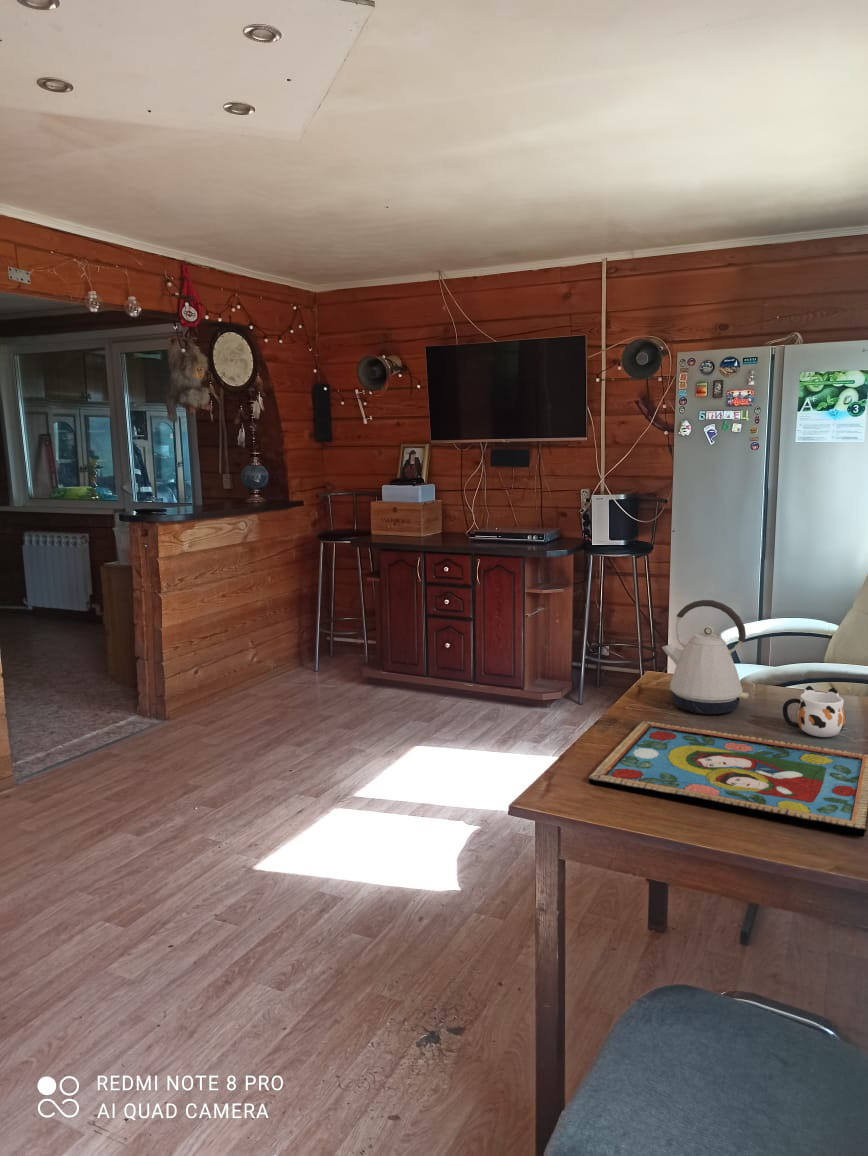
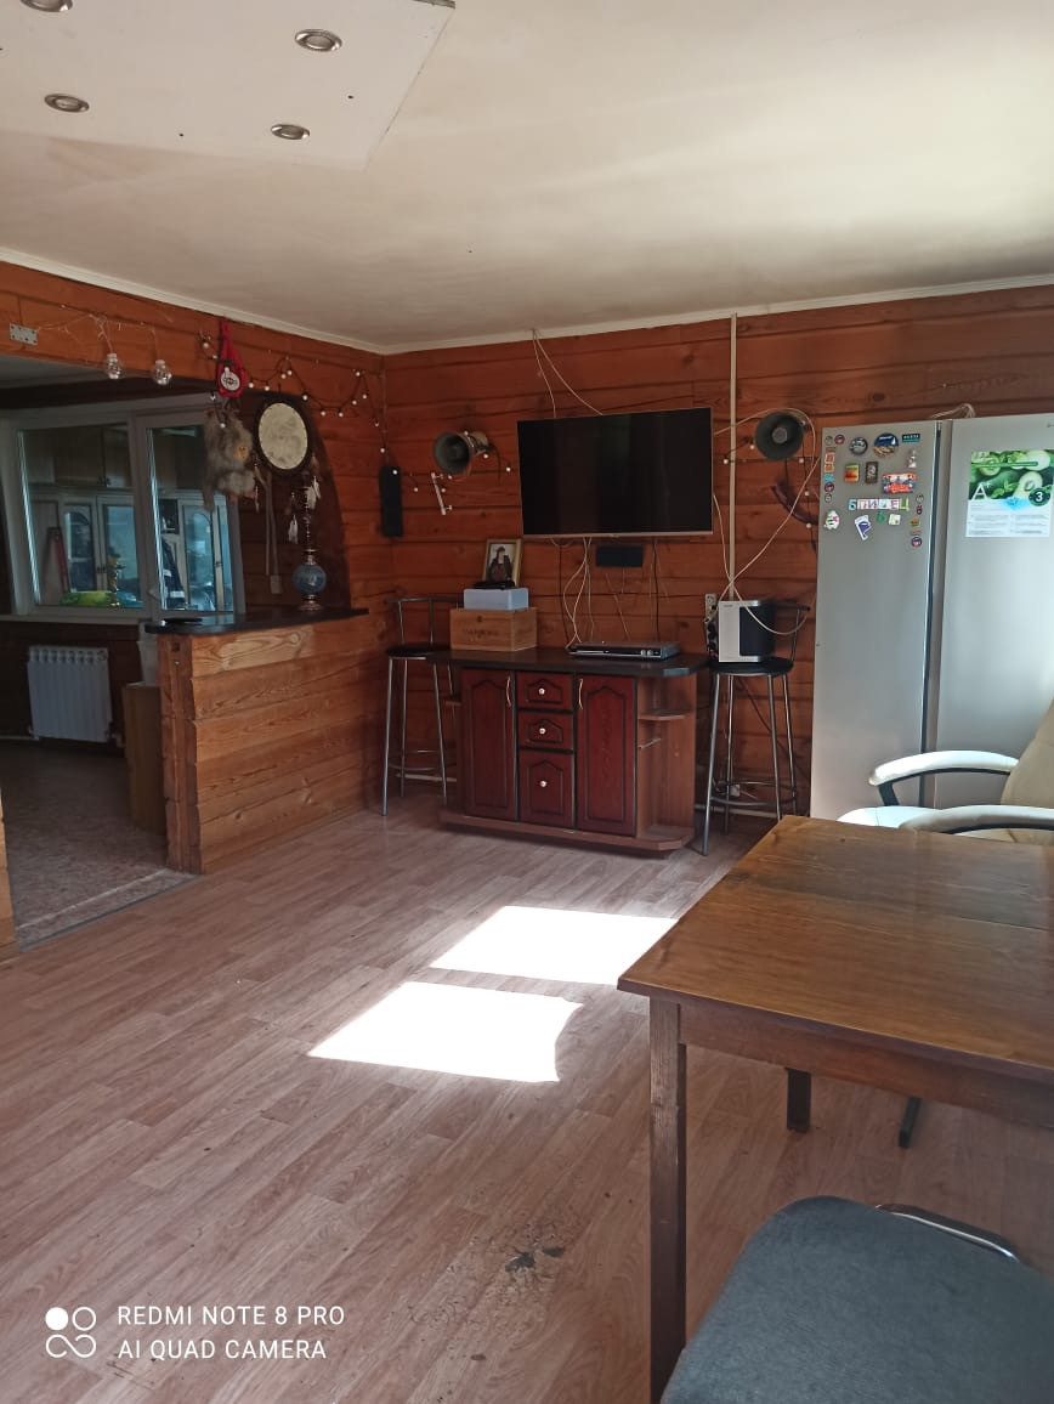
- mug (813, 711)
- kettle (704, 653)
- framed painting (735, 768)
